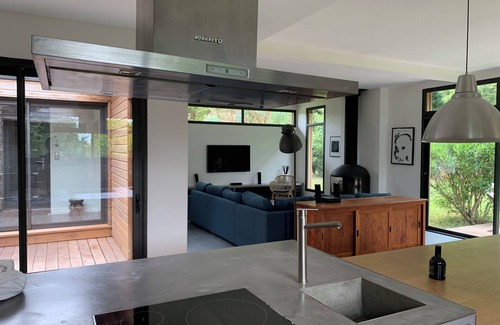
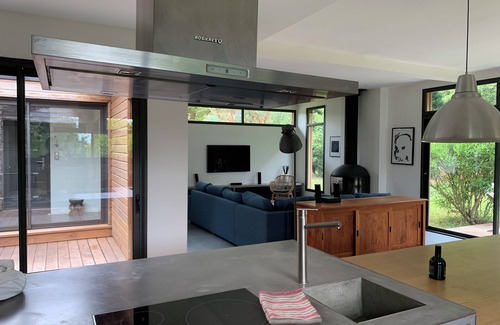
+ dish towel (287, 305)
